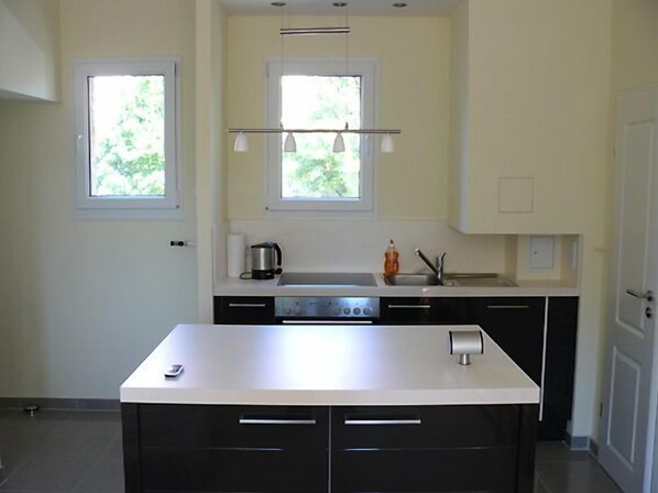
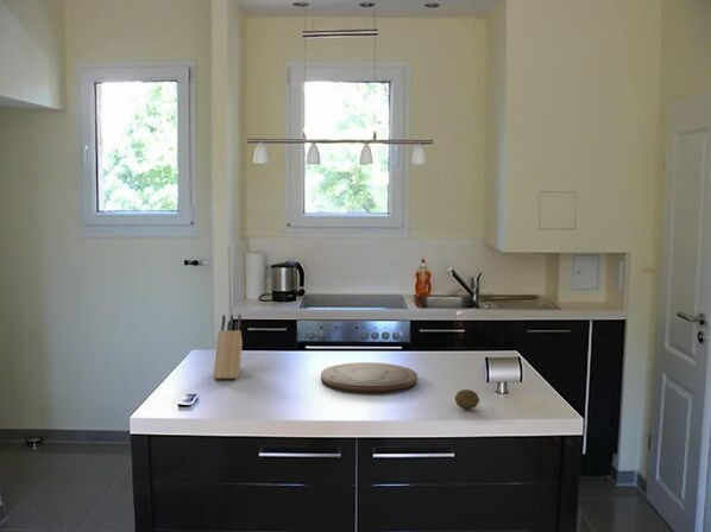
+ knife block (228, 344)
+ fruit (466, 399)
+ cutting board (369, 376)
